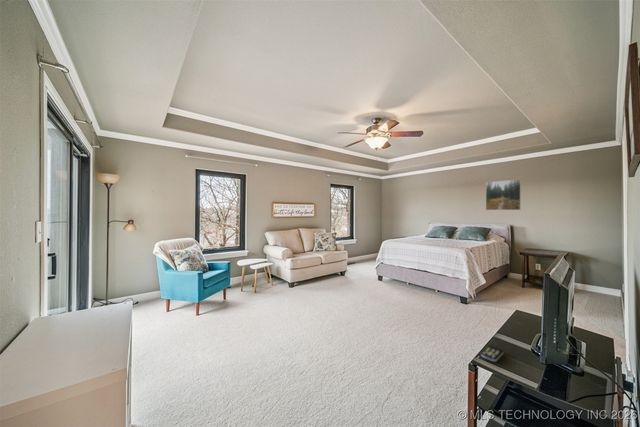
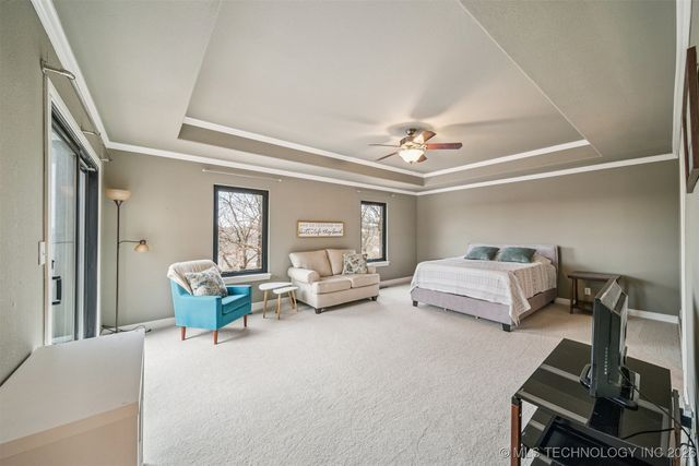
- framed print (502, 195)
- remote control (492, 353)
